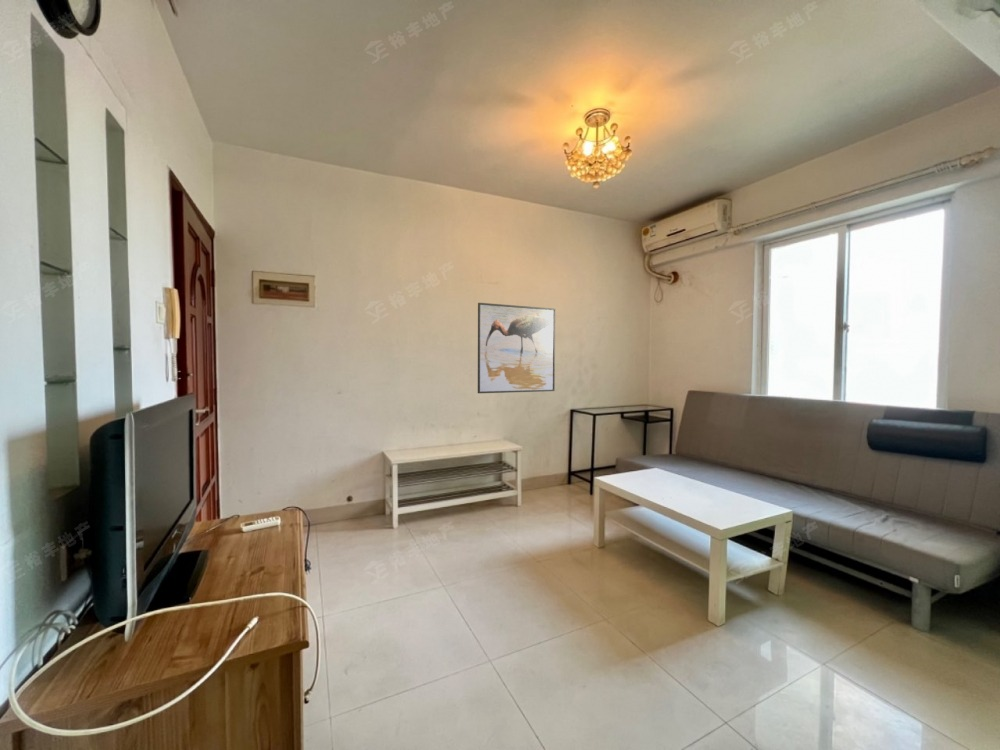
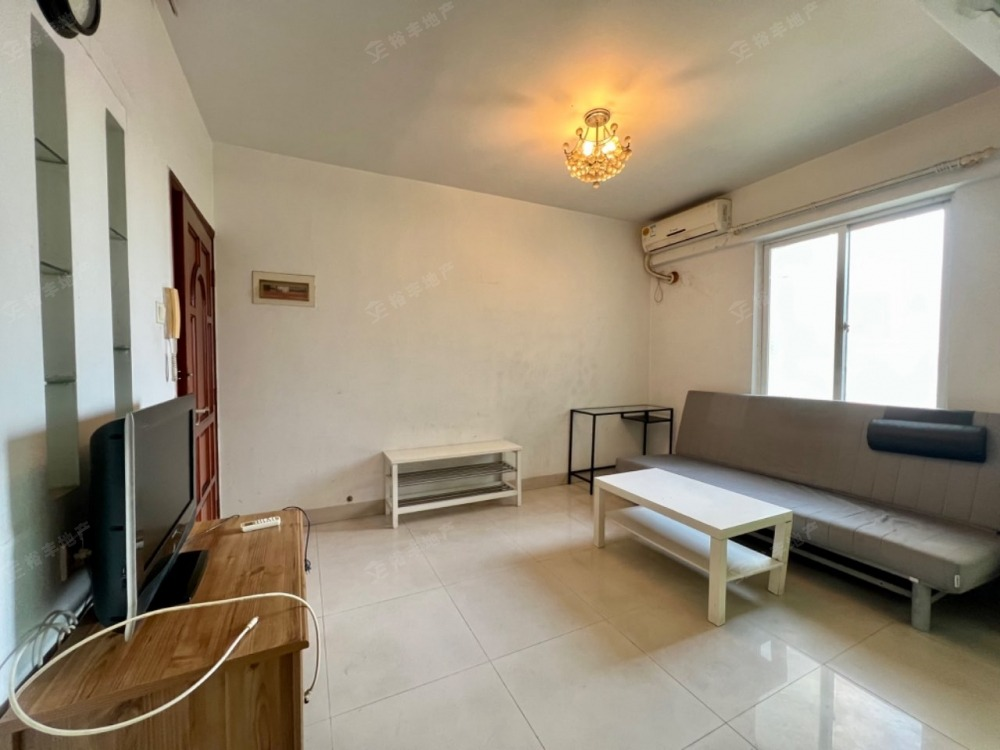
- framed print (518, 349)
